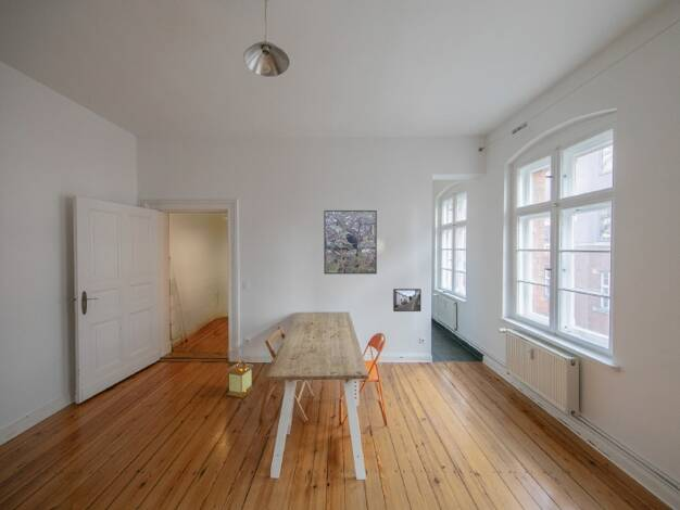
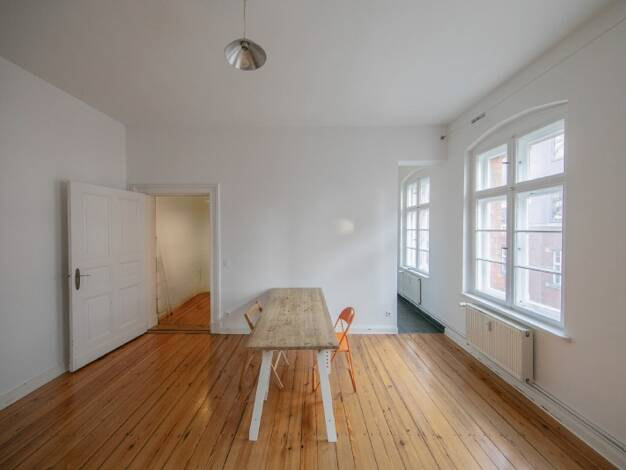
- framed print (406, 299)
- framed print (350, 242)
- lantern (240, 377)
